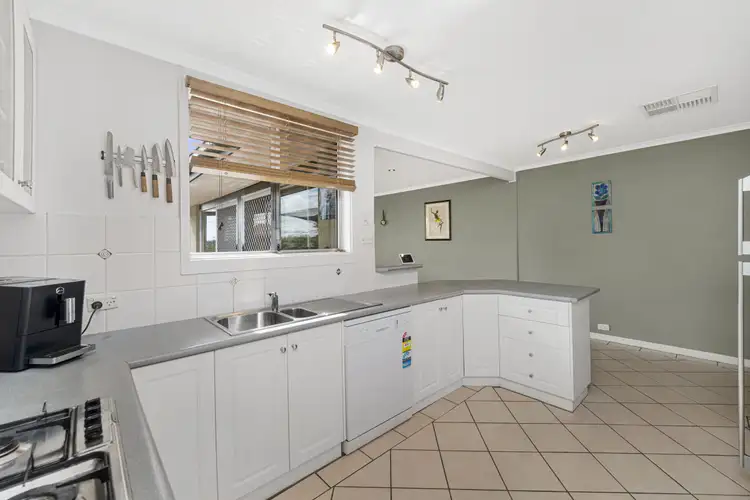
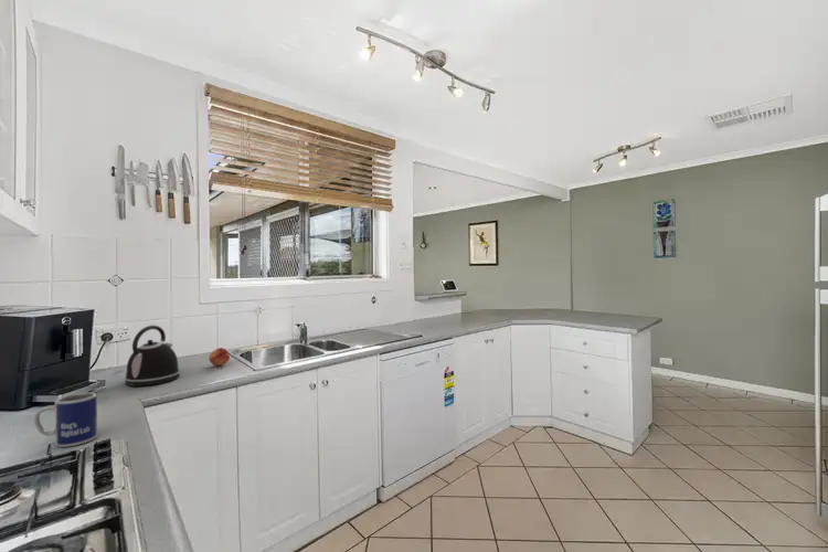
+ kettle (152, 352)
+ mug (66, 420)
+ fruit (219, 357)
